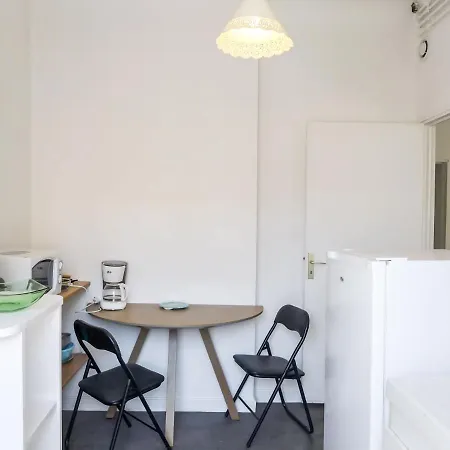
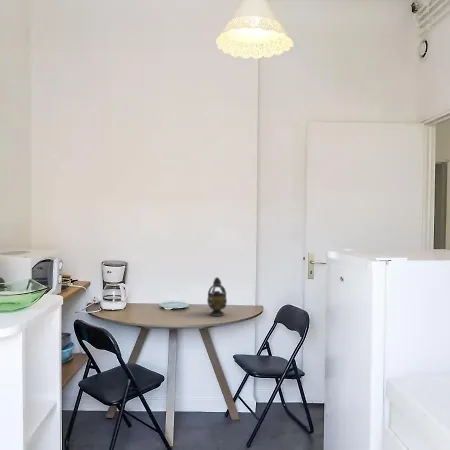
+ teapot (216, 294)
